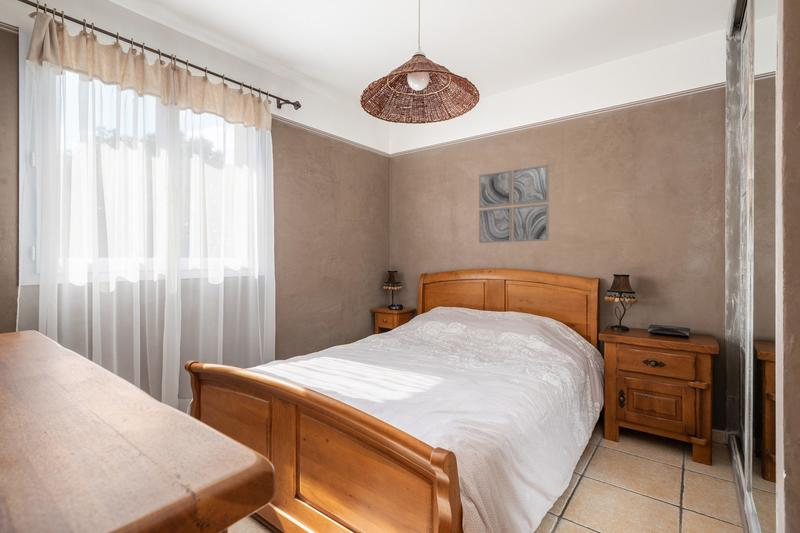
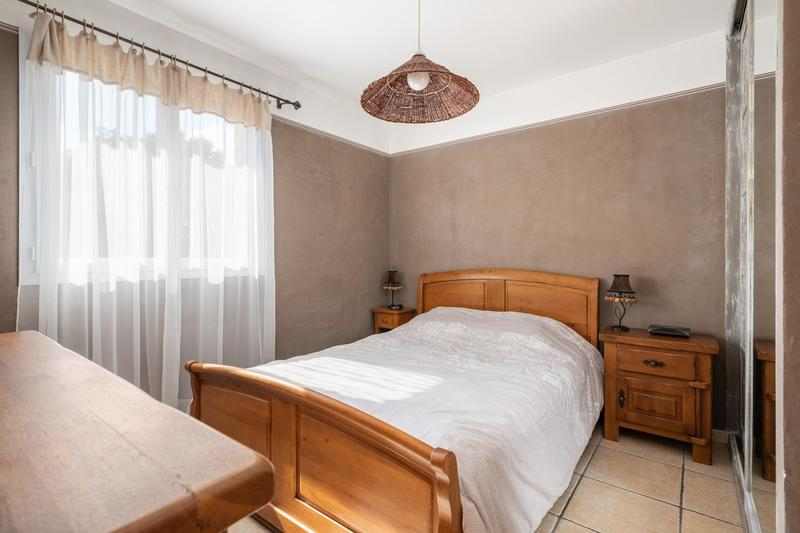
- wall art (511, 205)
